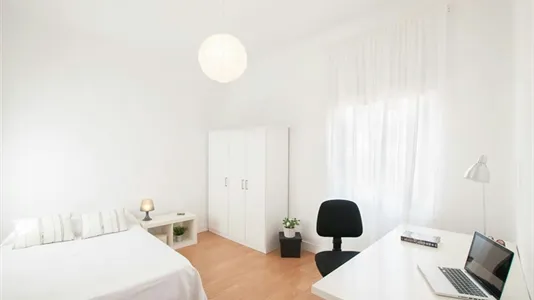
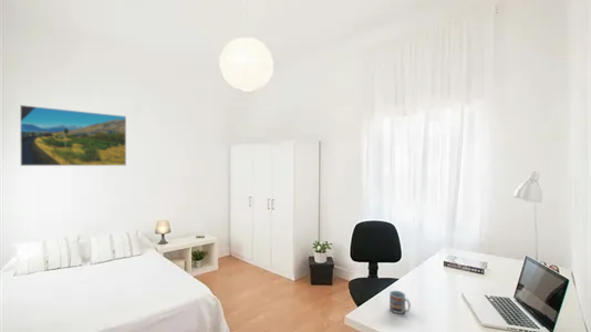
+ cup (400, 302)
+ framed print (77, 138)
